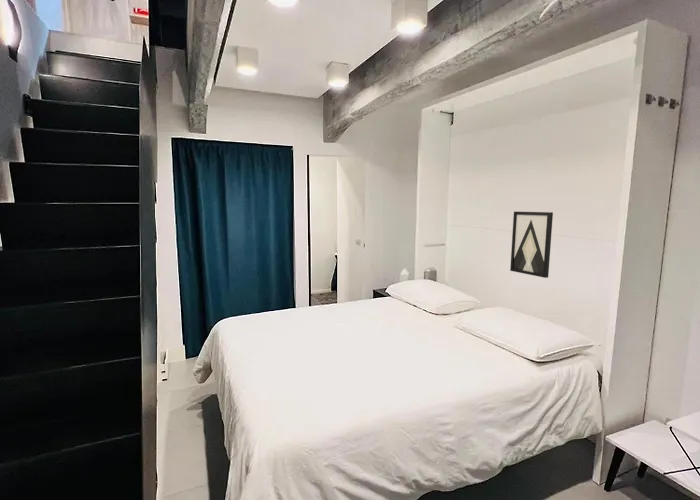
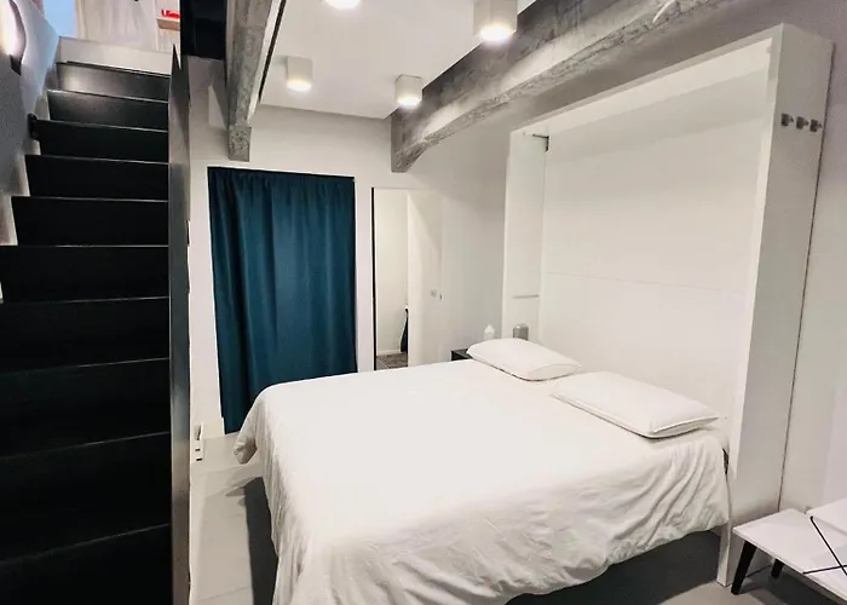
- wall art (530, 243)
